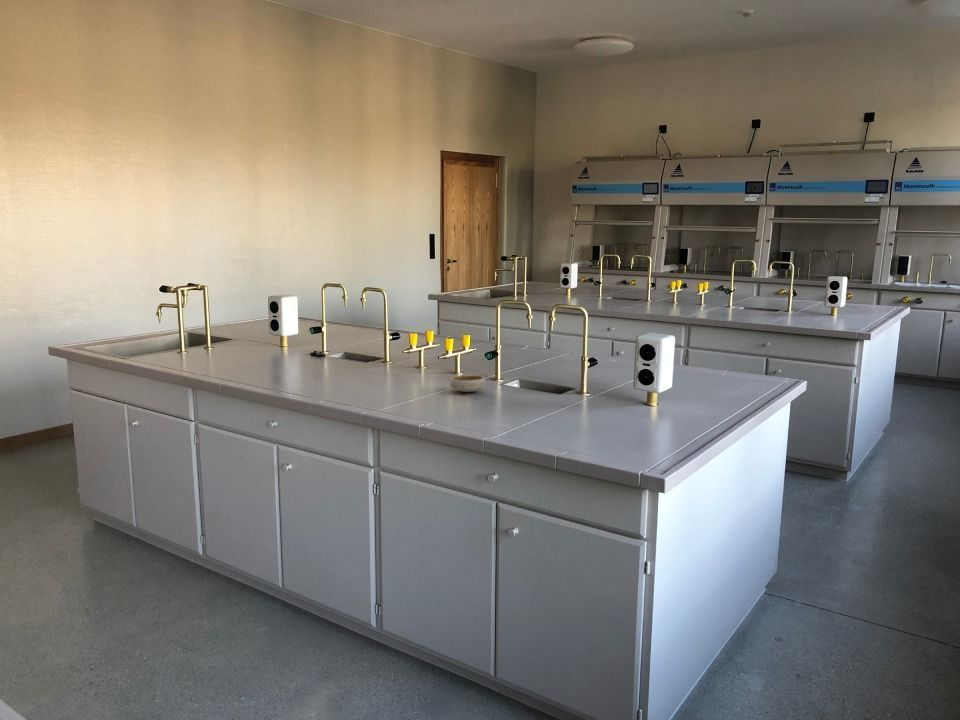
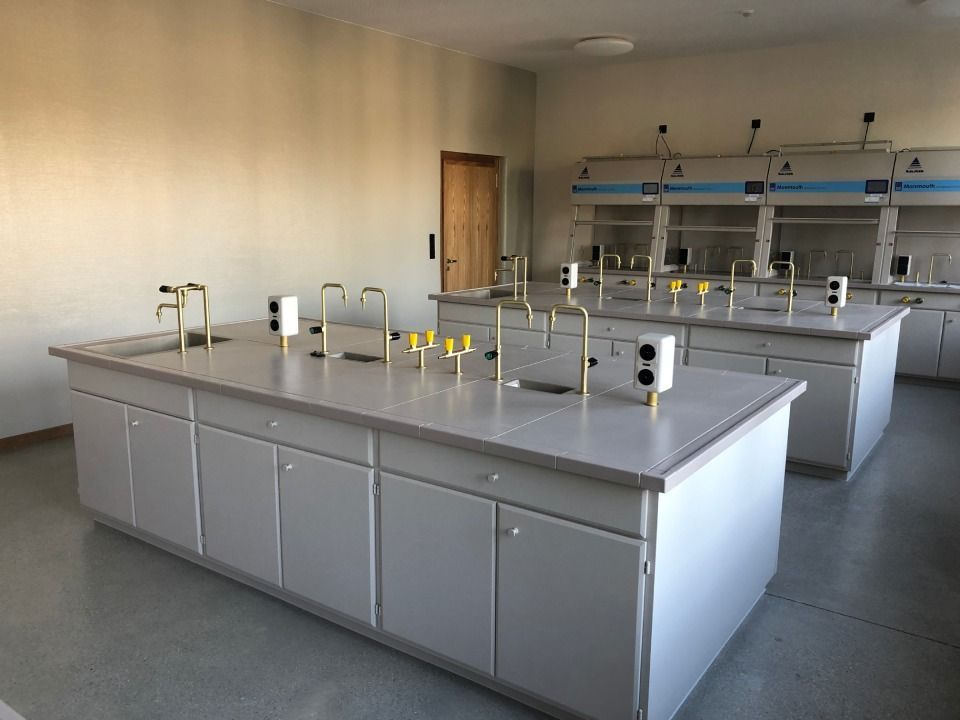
- bowl (467, 384)
